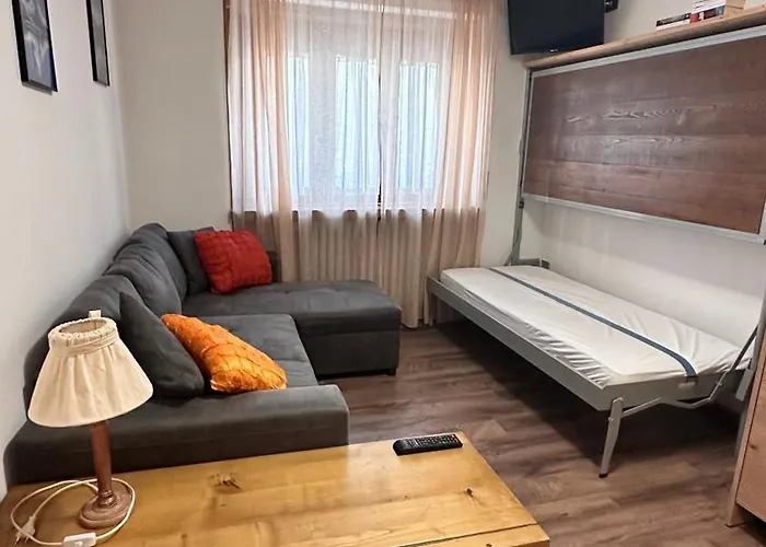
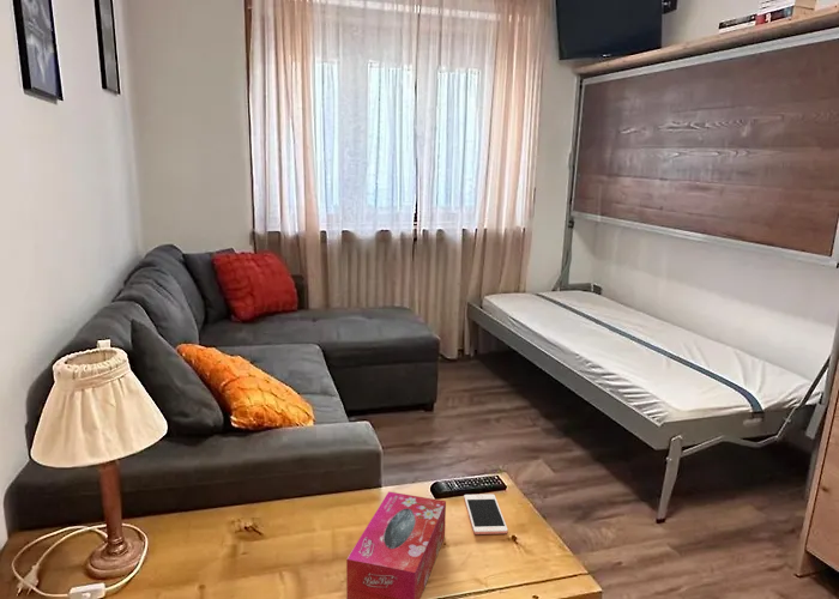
+ cell phone (484, 513)
+ tissue box (399, 546)
